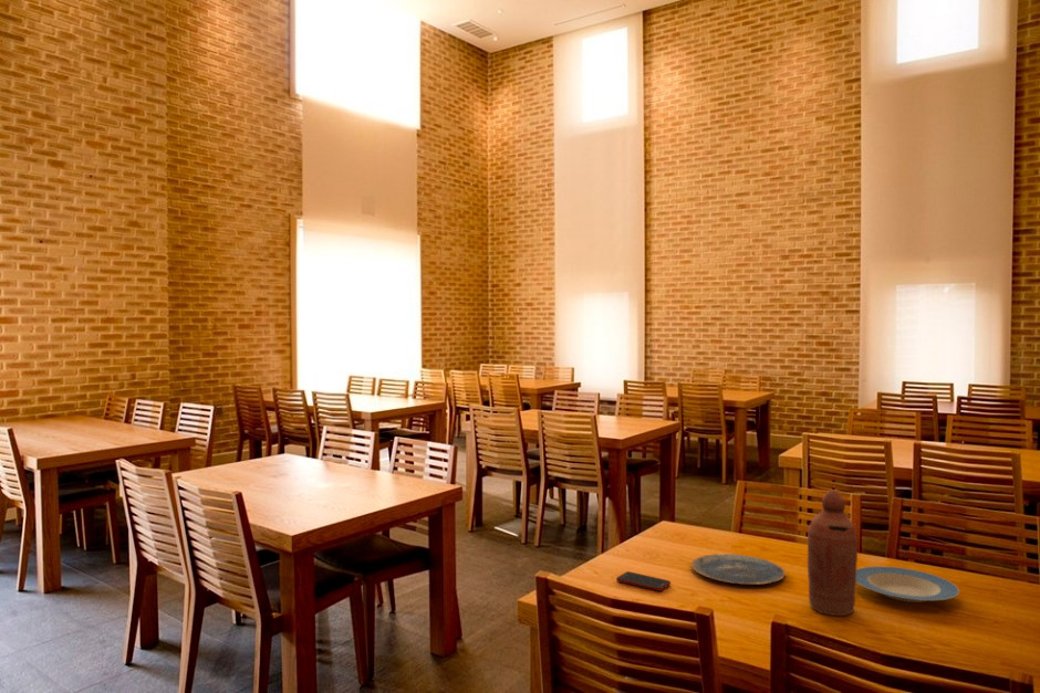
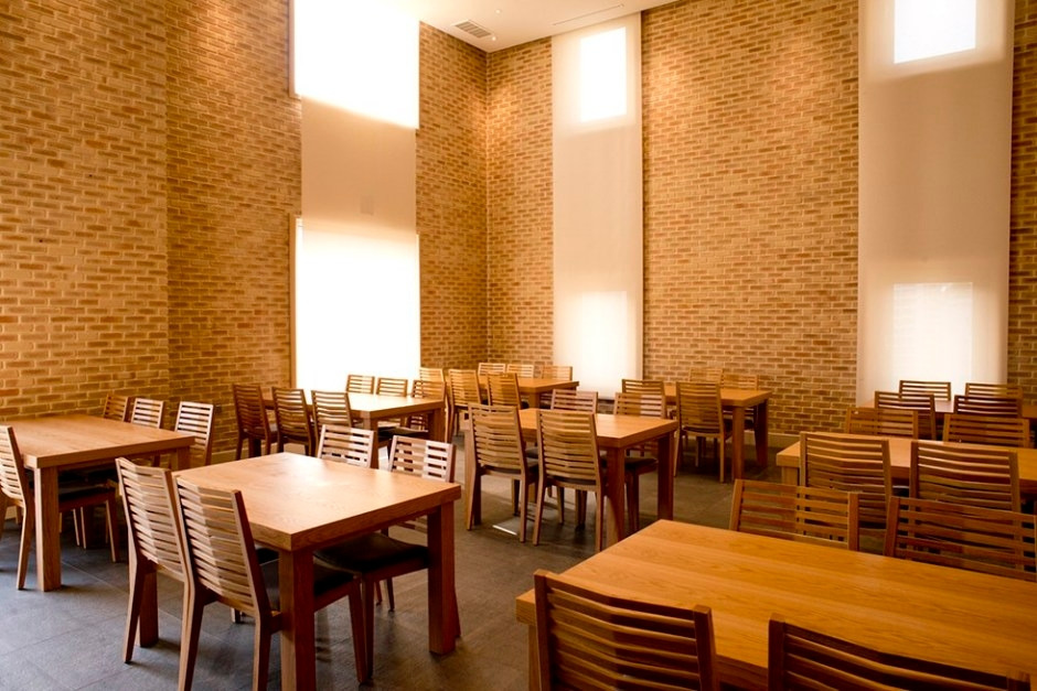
- bottle (831, 549)
- cell phone (643, 580)
- plate (737, 569)
- plate (903, 587)
